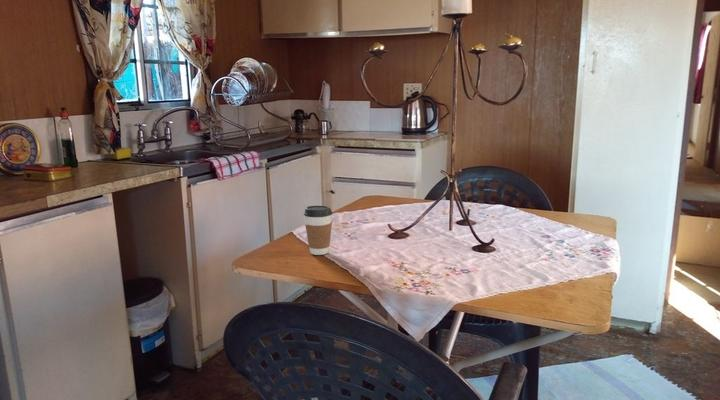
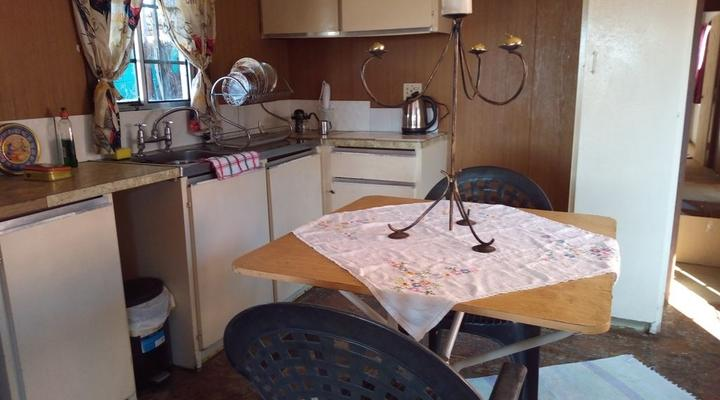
- coffee cup (318, 230)
